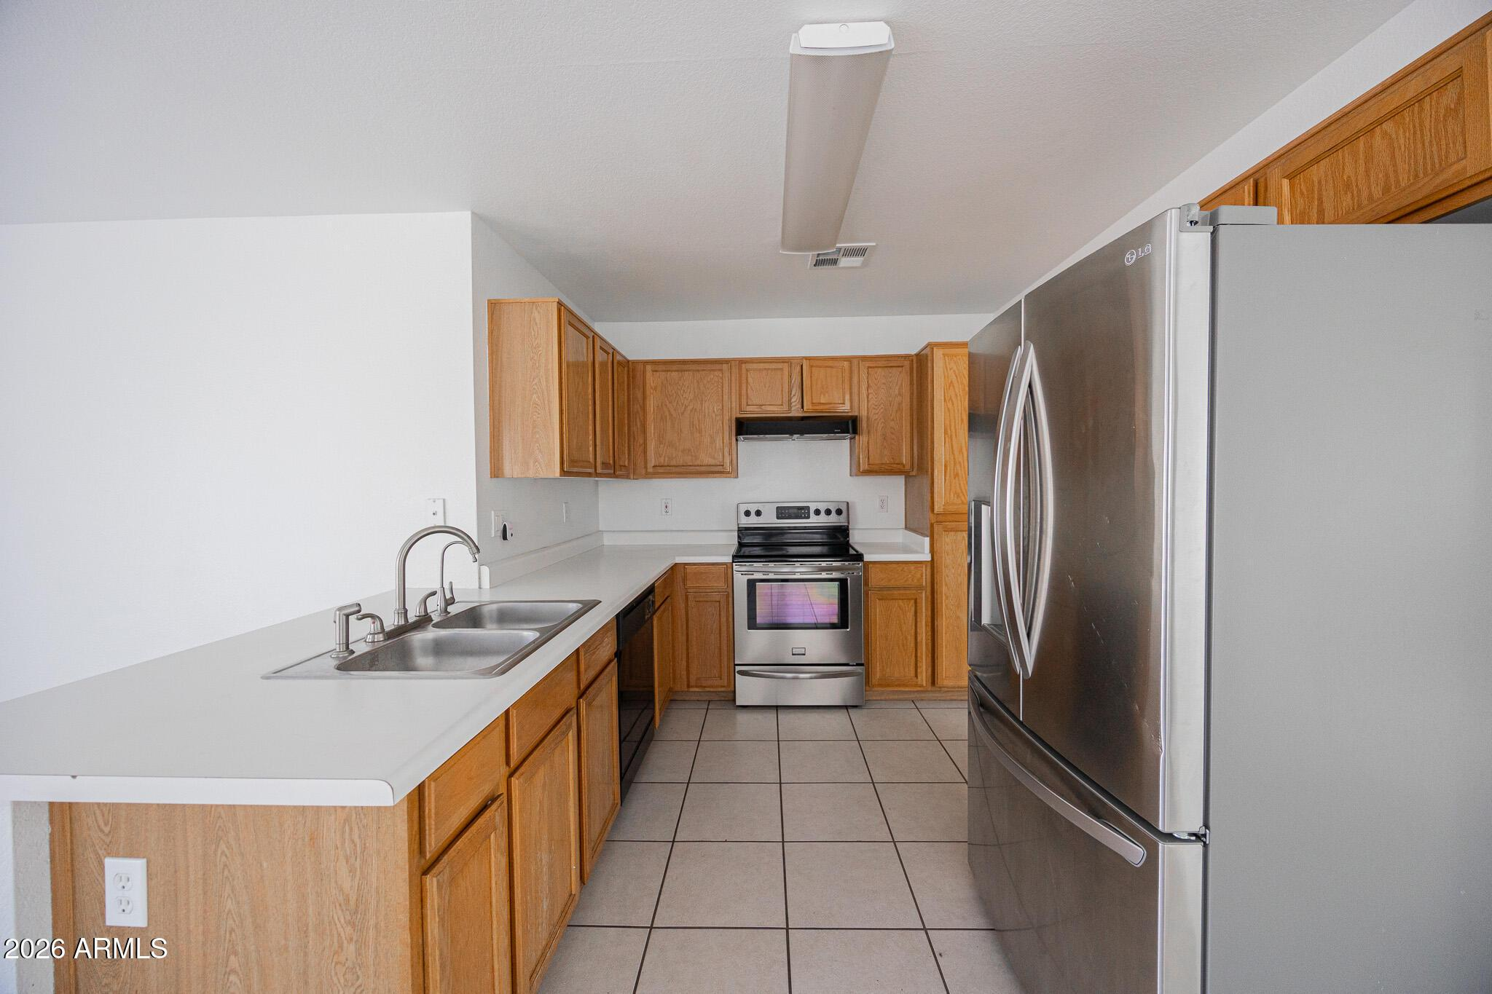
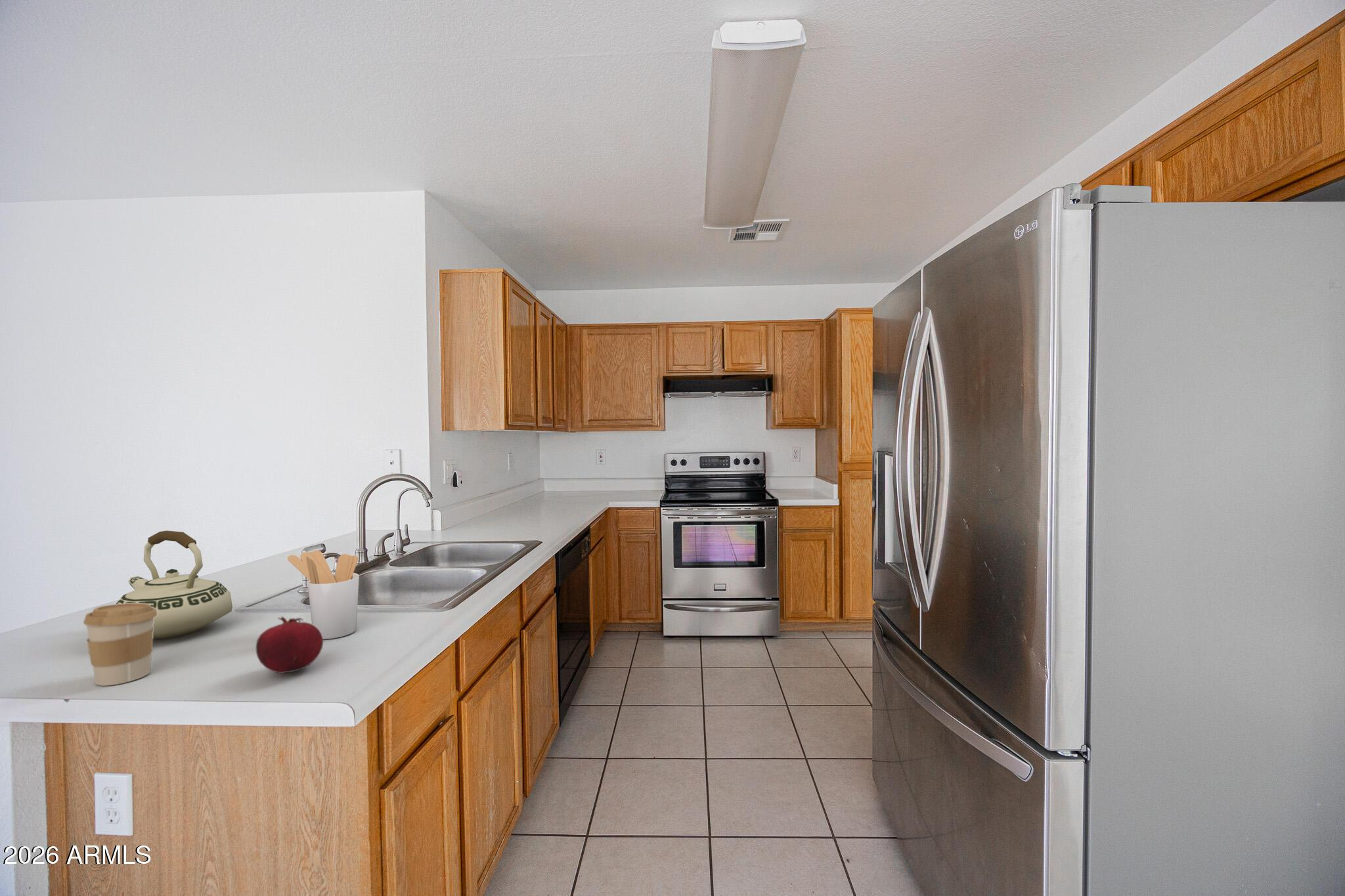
+ utensil holder (324, 591)
+ coffee cup (122, 641)
+ fruit (290, 644)
+ teakettle (165, 581)
